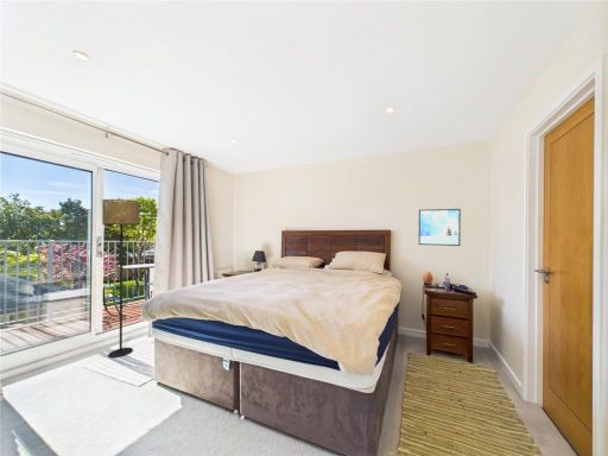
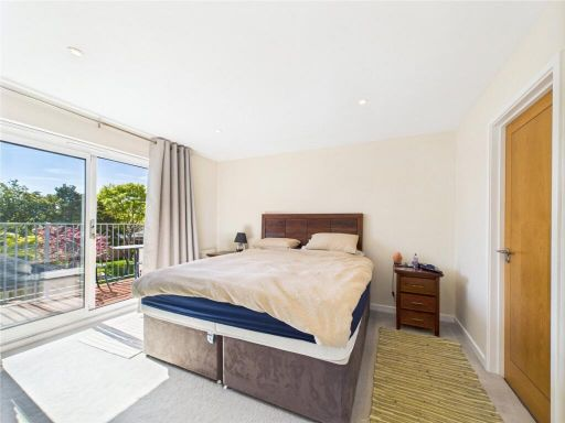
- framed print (438, 227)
- floor lamp (121, 277)
